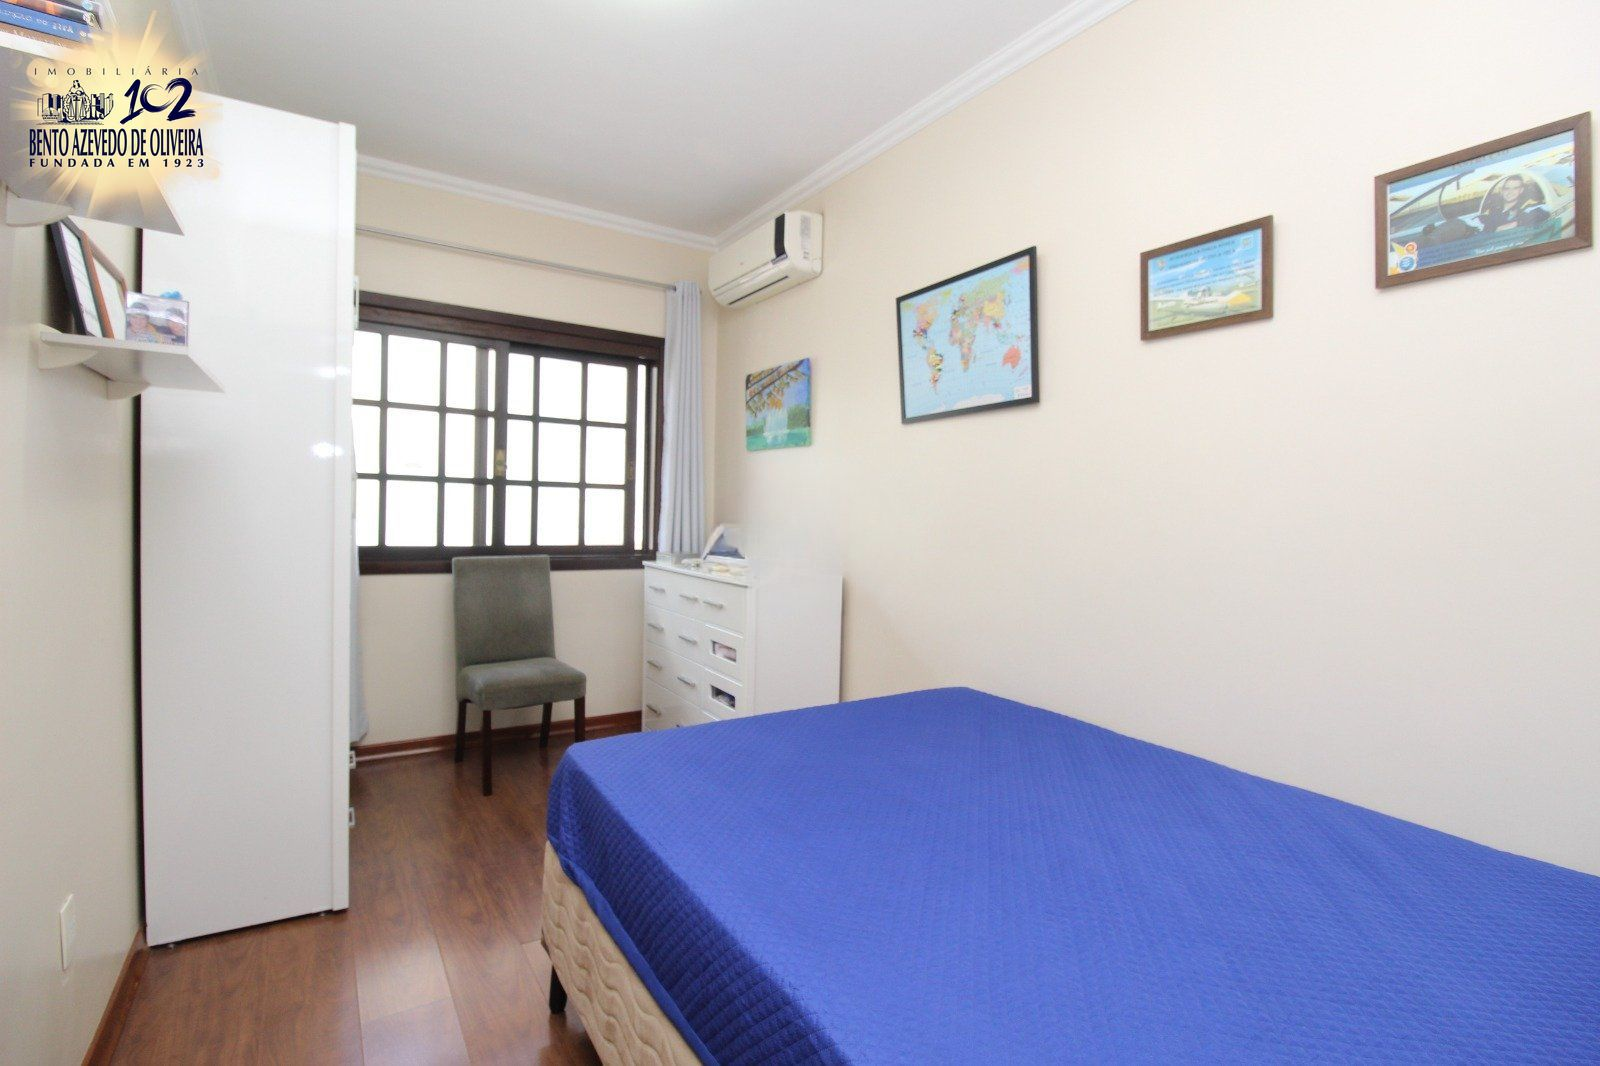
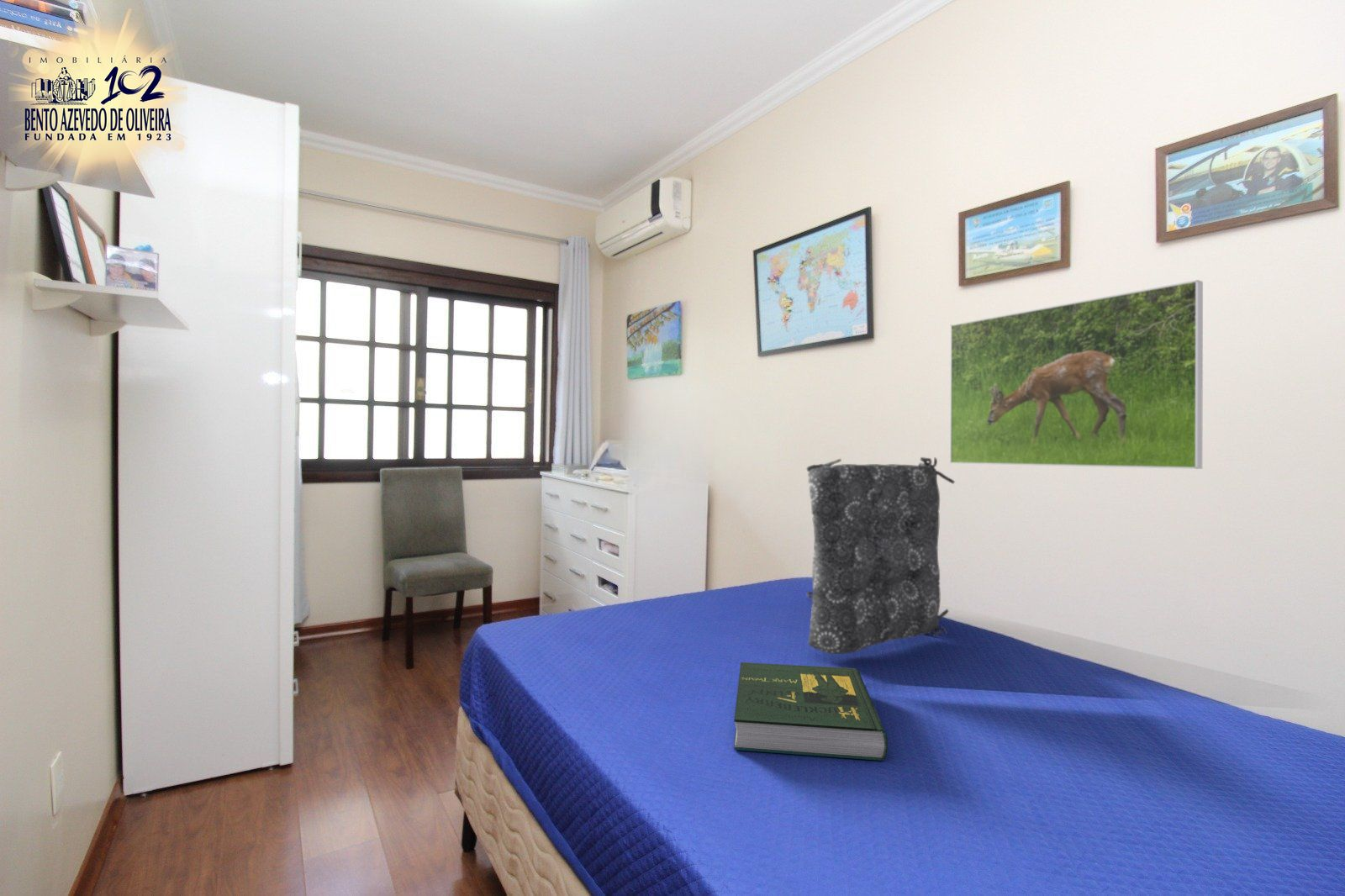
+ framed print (1058, 386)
+ seat cushion (830, 540)
+ book (804, 704)
